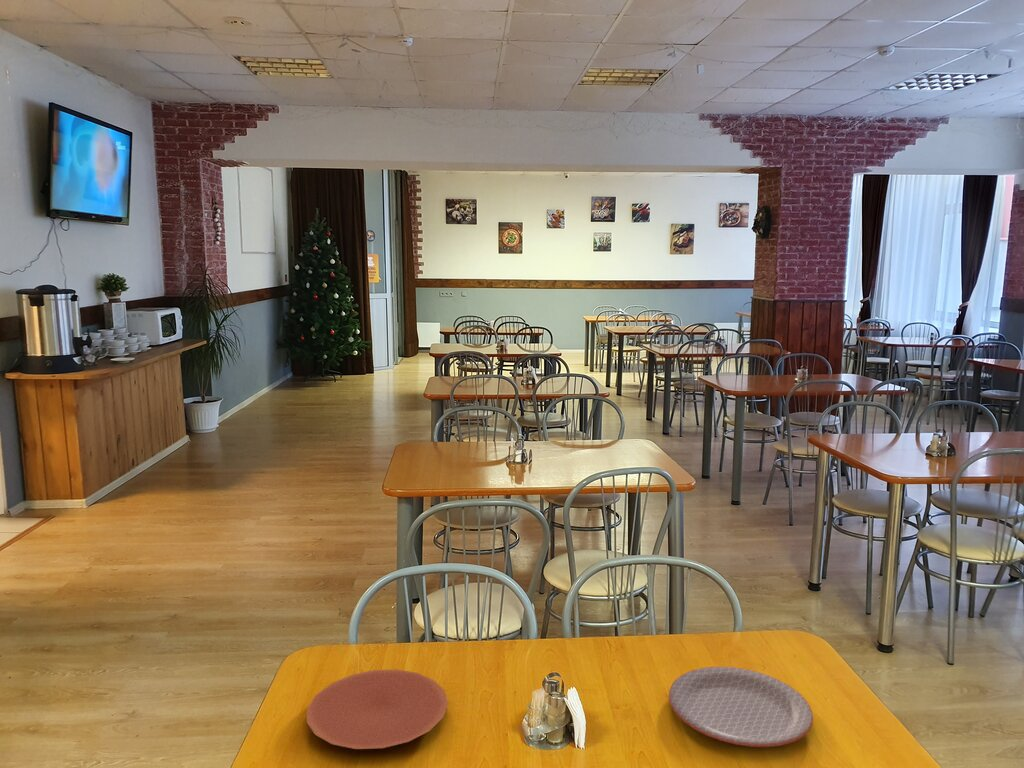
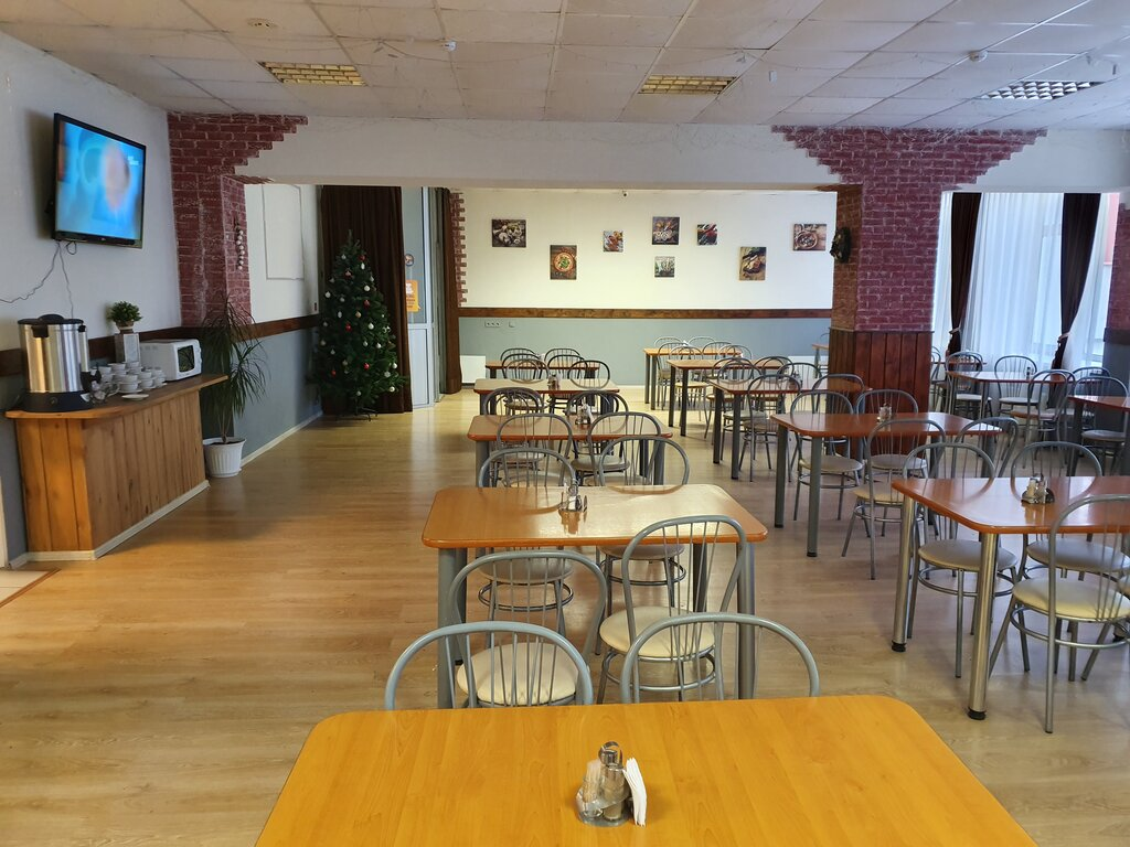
- plate (738, 707)
- plate (378, 710)
